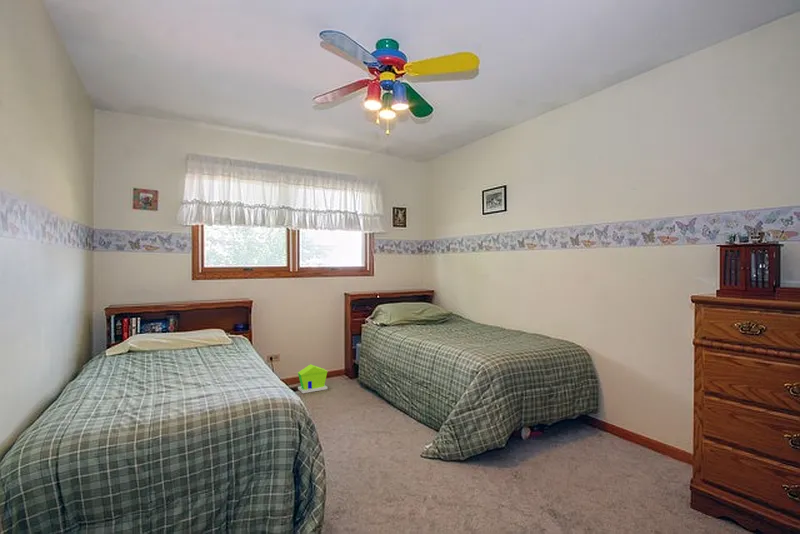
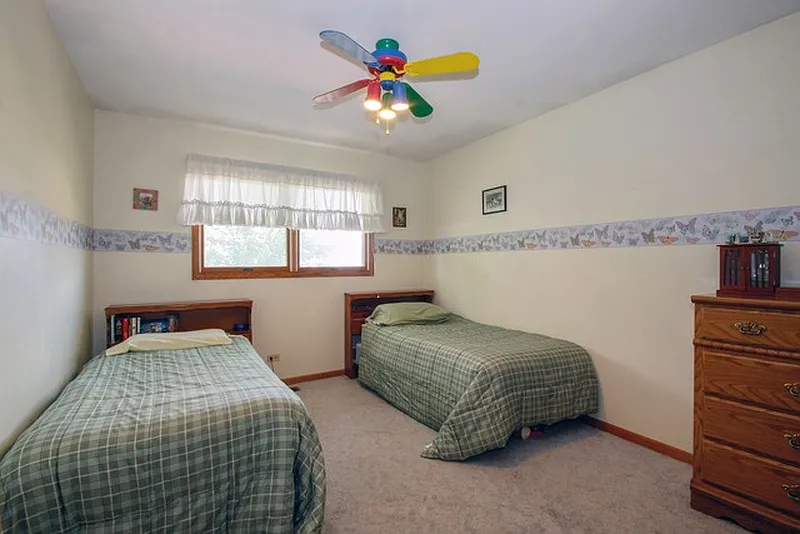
- toy house (312, 377)
